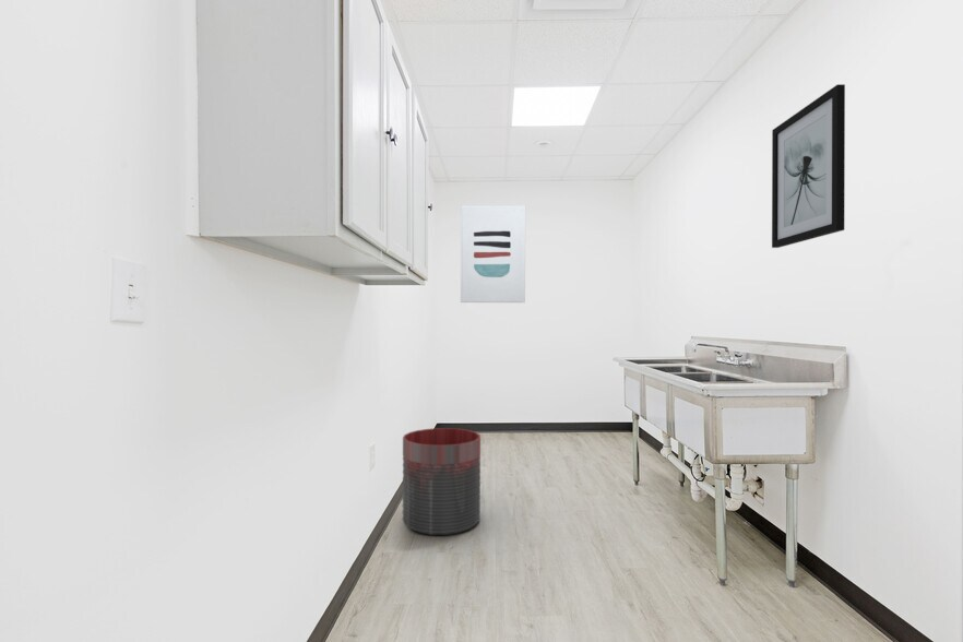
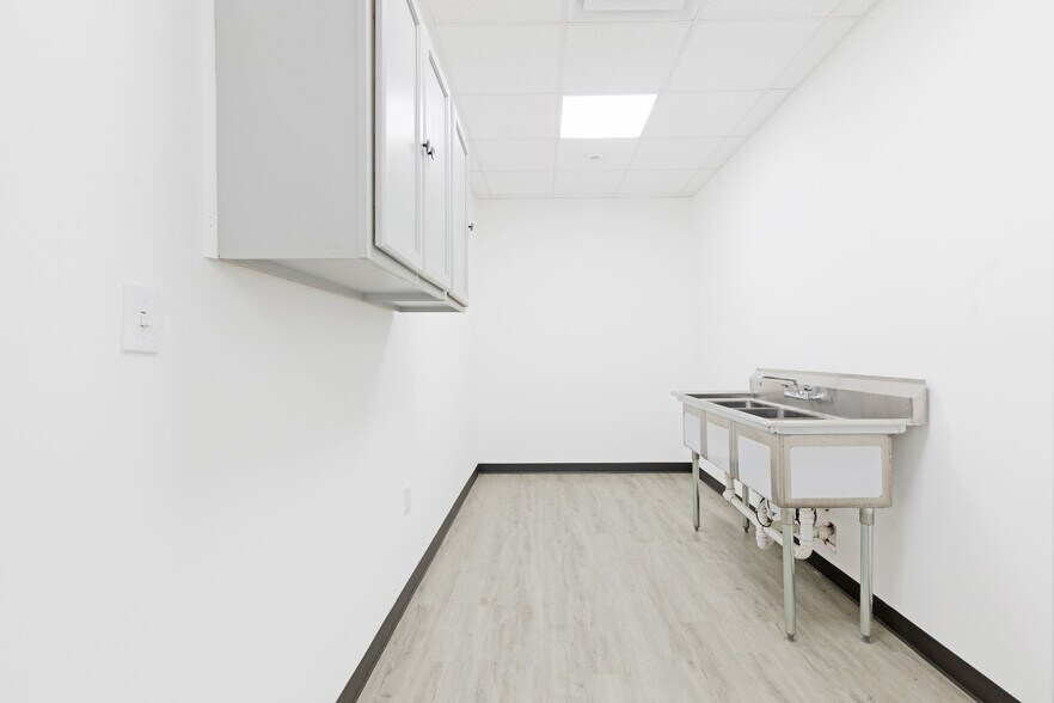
- trash can (441, 477)
- wall art (492, 253)
- wall art (804, 175)
